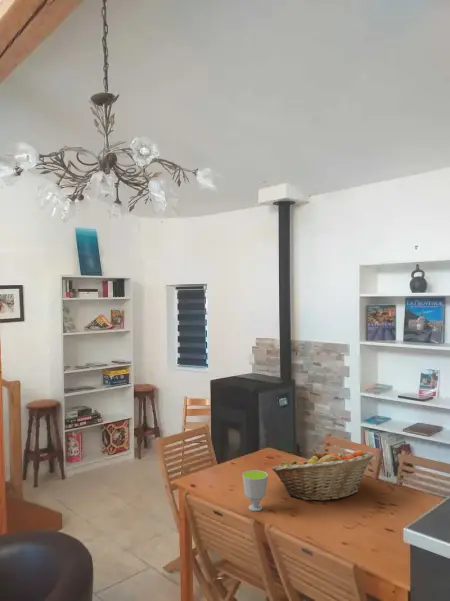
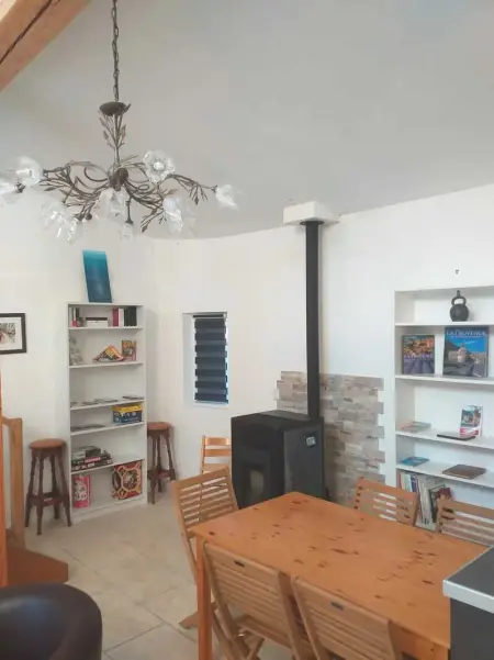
- fruit basket (323, 469)
- cup (255, 491)
